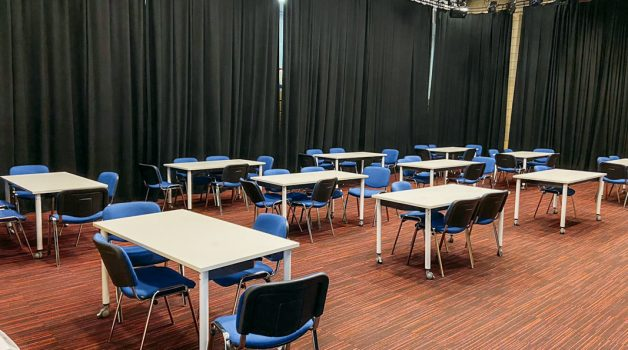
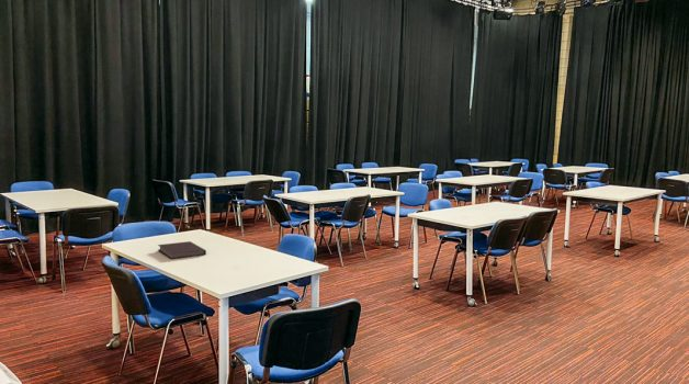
+ notebook (181, 249)
